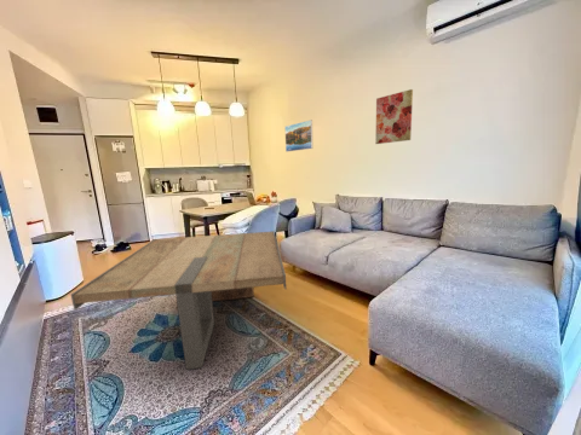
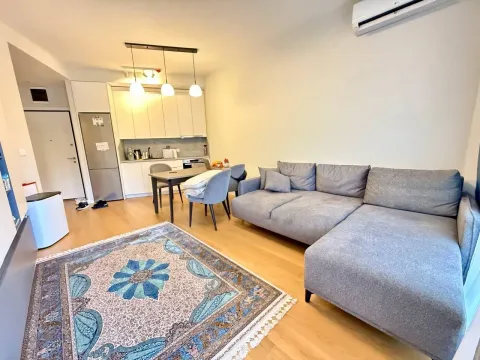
- wall art (392, 118)
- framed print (298, 137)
- coffee table (207, 284)
